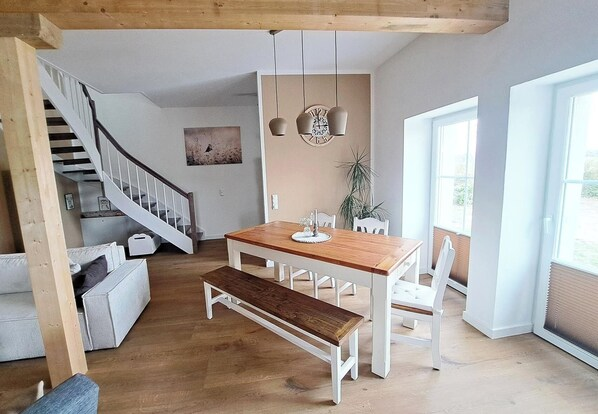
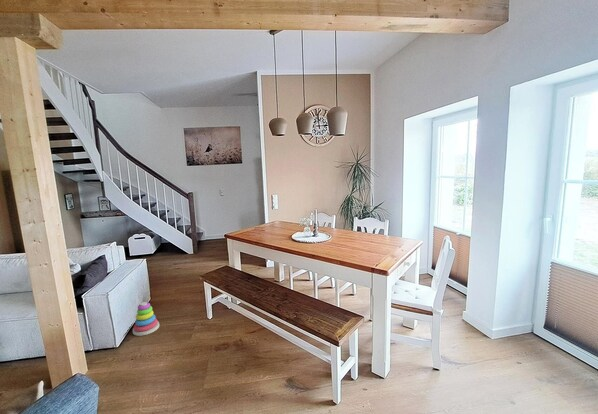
+ stacking toy (144, 316)
